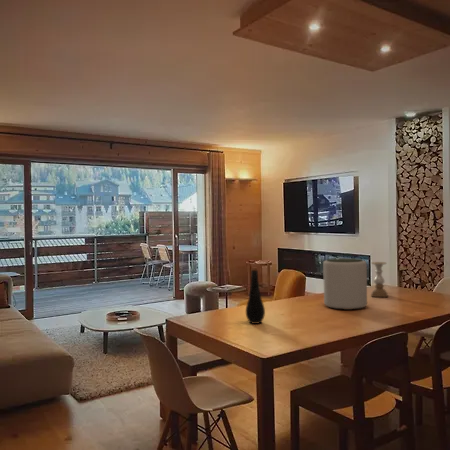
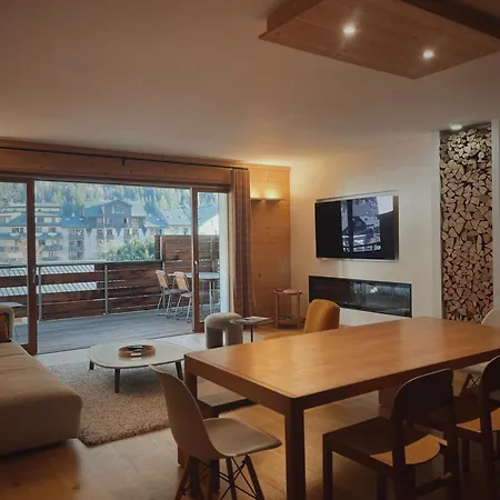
- candle holder (379, 279)
- plant pot (345, 282)
- bottle (254, 295)
